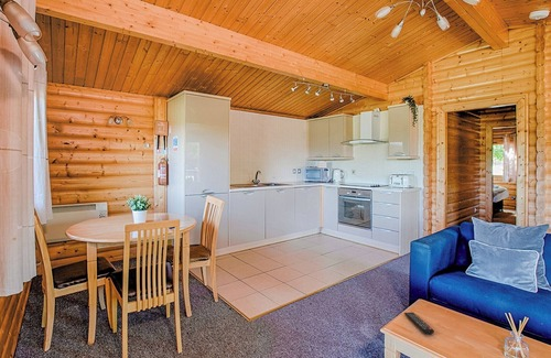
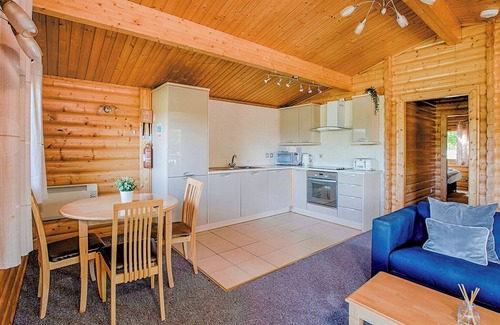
- remote control (418, 322)
